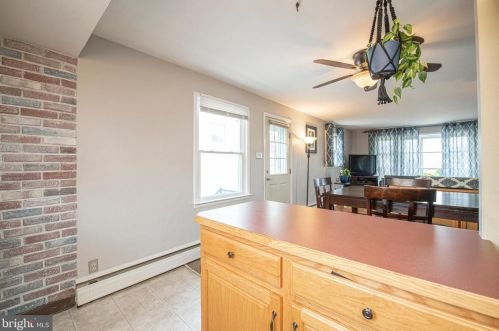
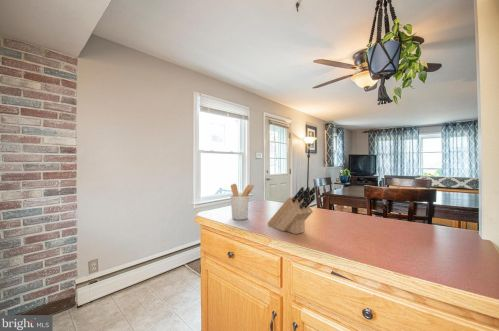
+ utensil holder (243, 200)
+ knife block (291, 207)
